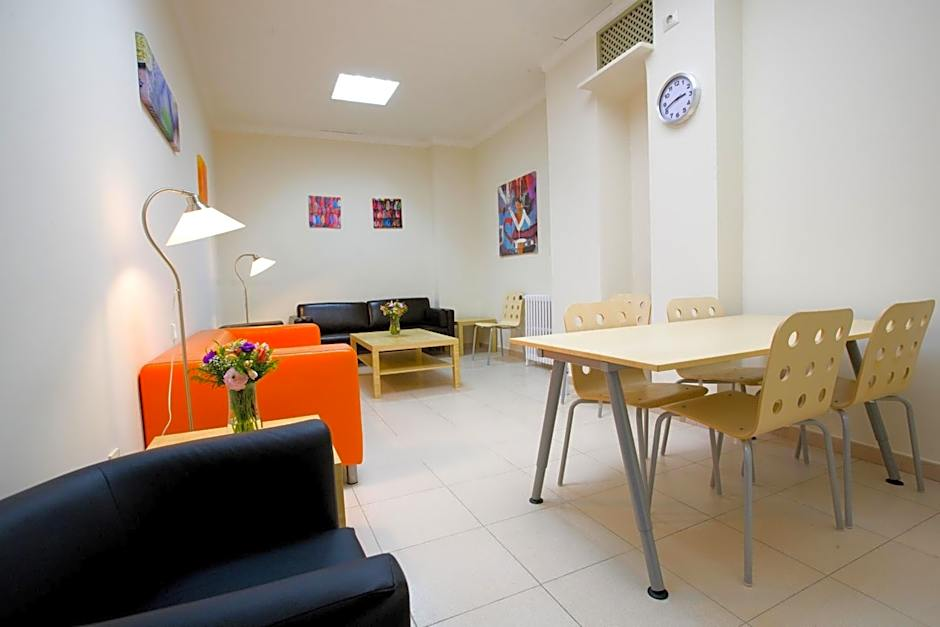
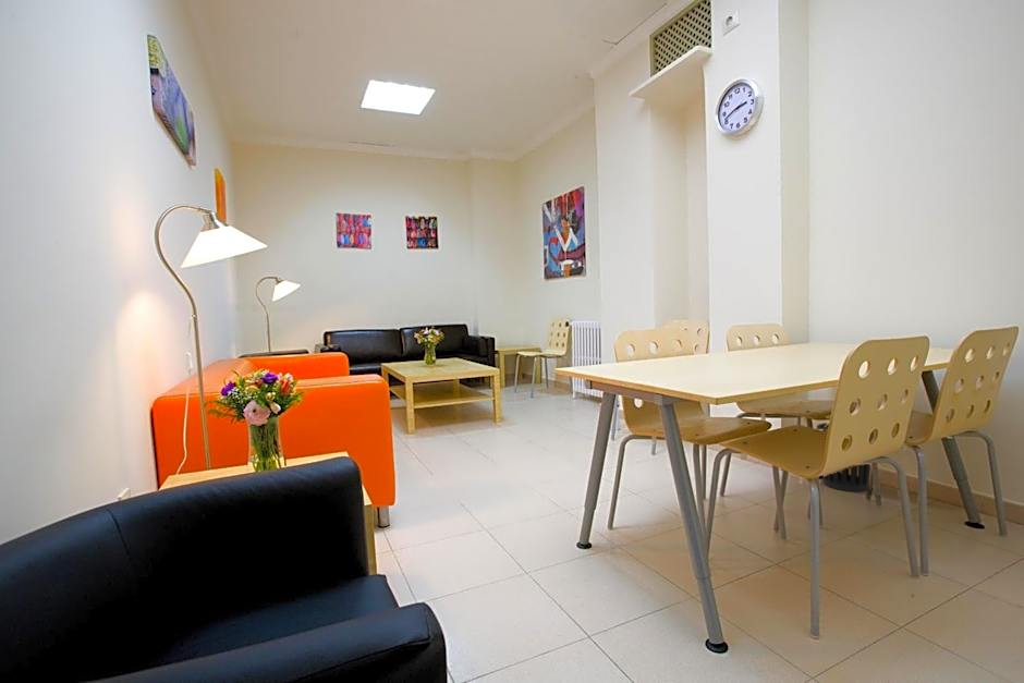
+ wastebasket (845, 468)
